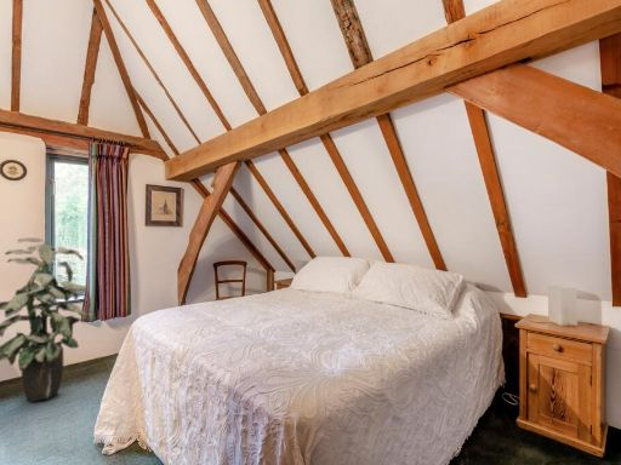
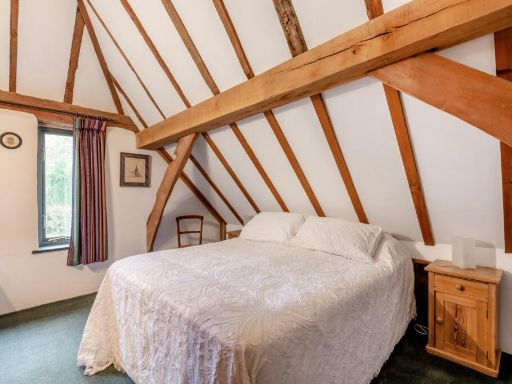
- indoor plant (39, 316)
